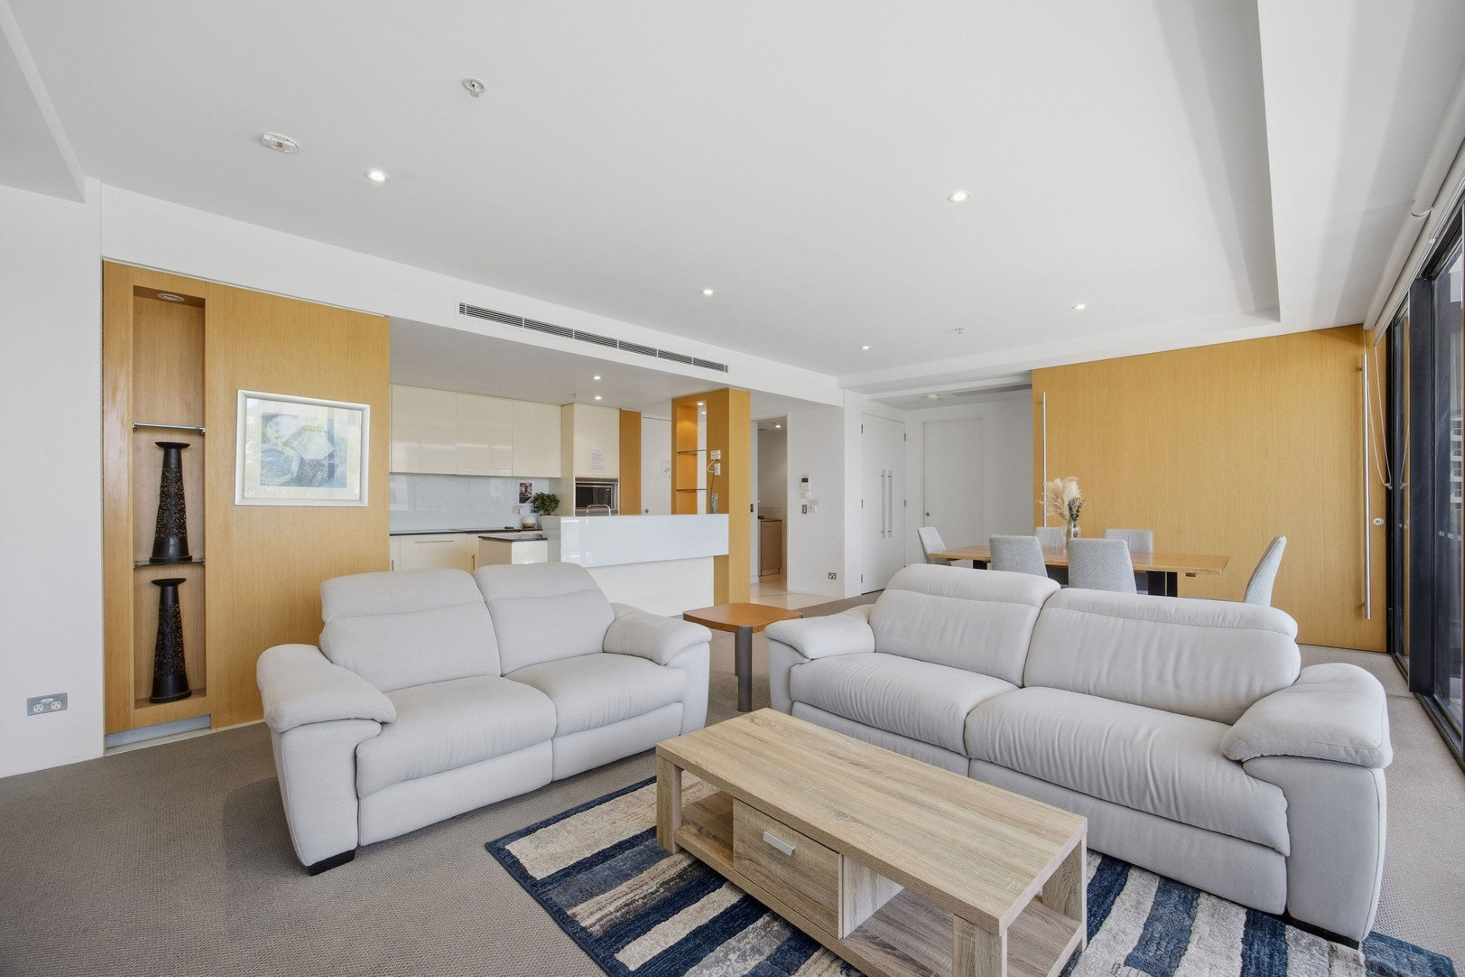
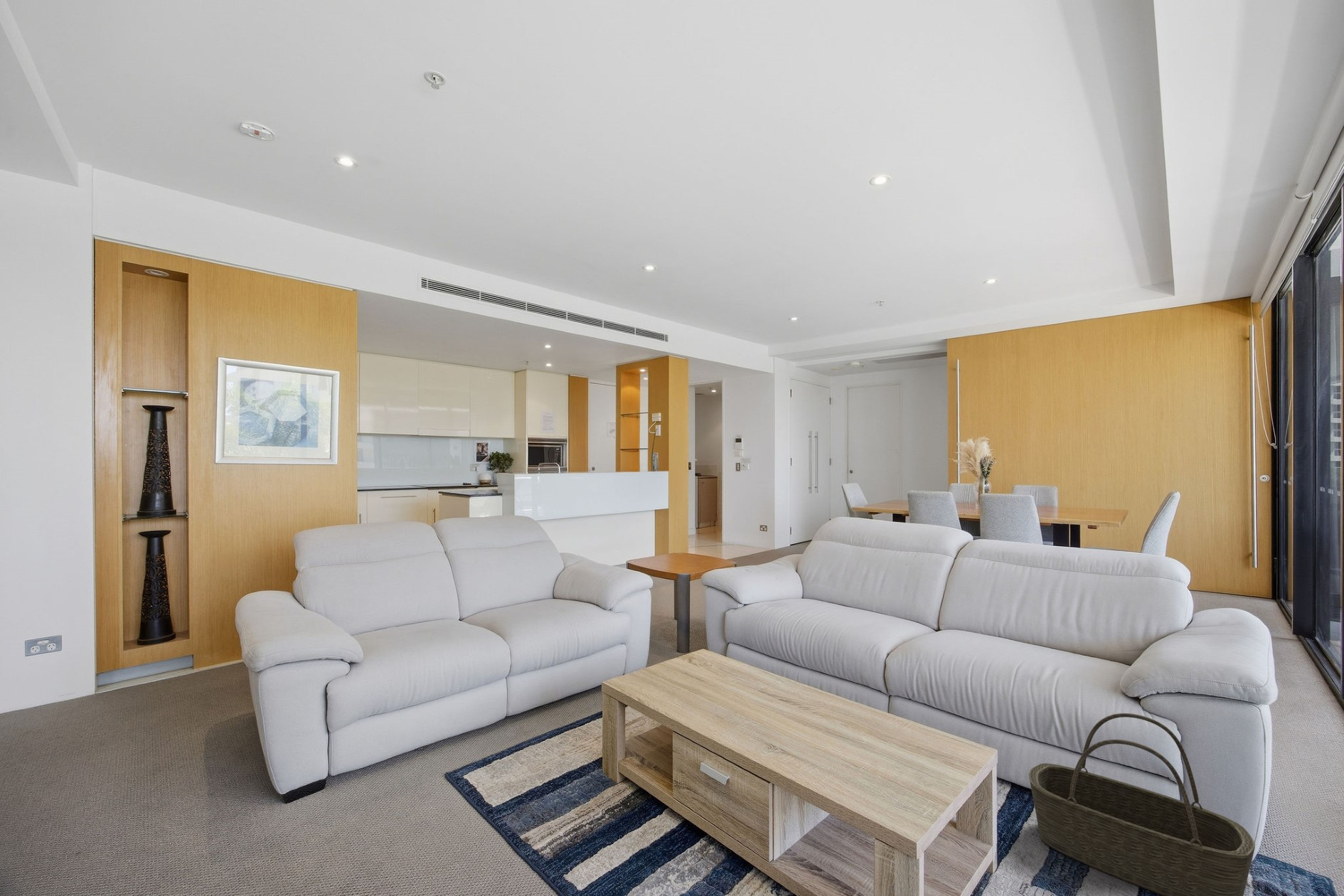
+ basket (1130, 794)
